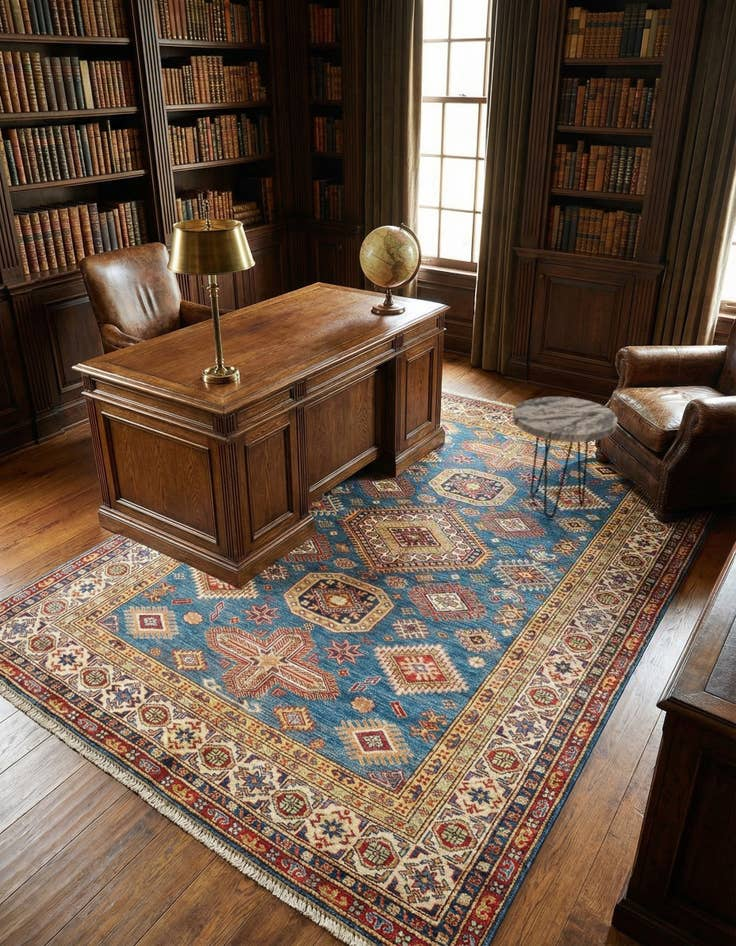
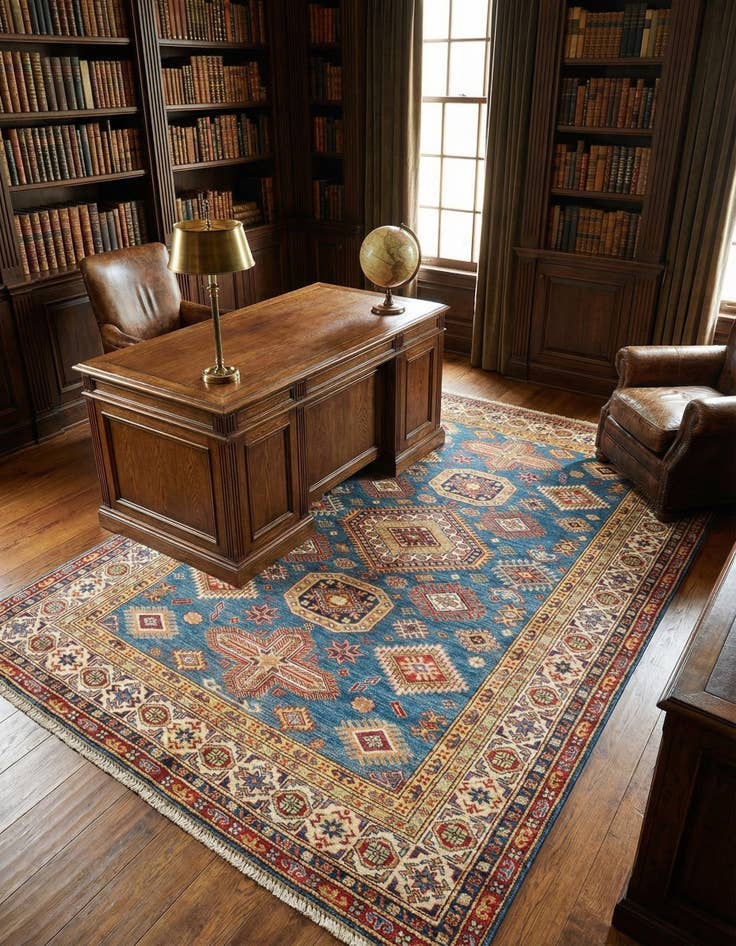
- side table (565, 463)
